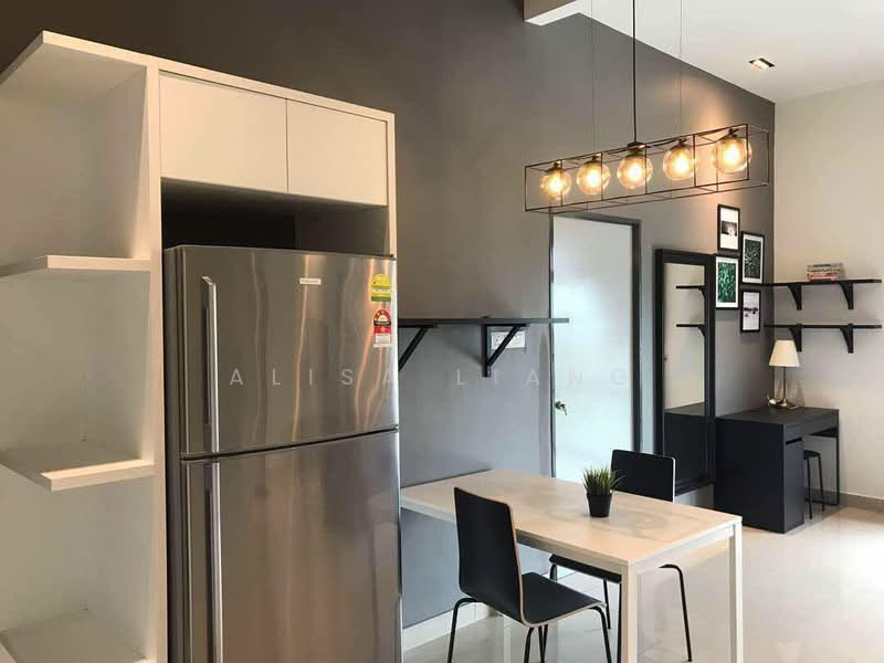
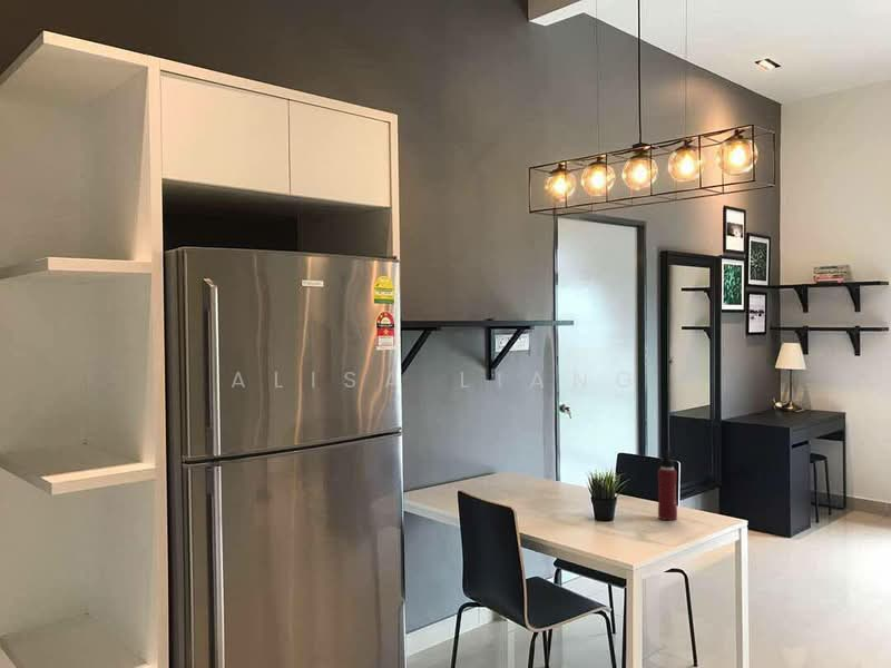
+ water bottle (667, 484)
